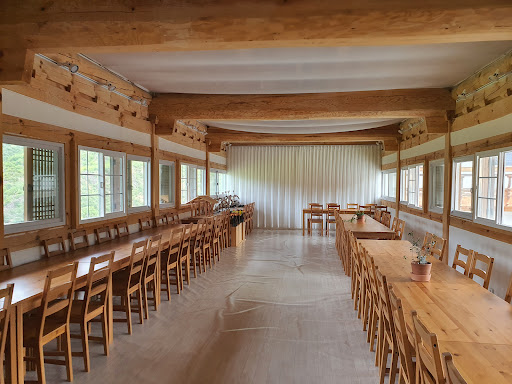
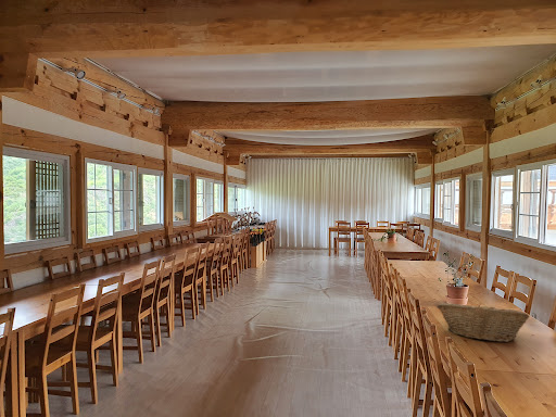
+ fruit basket (480, 317)
